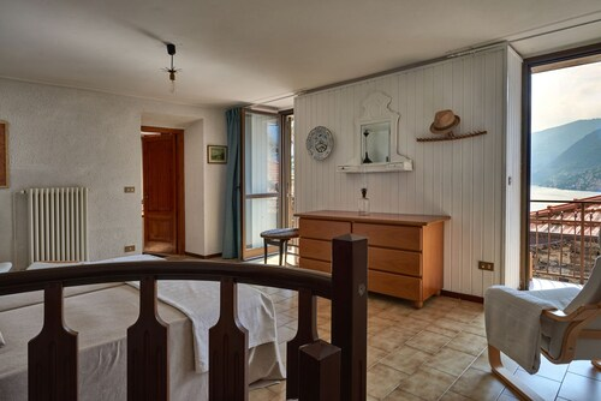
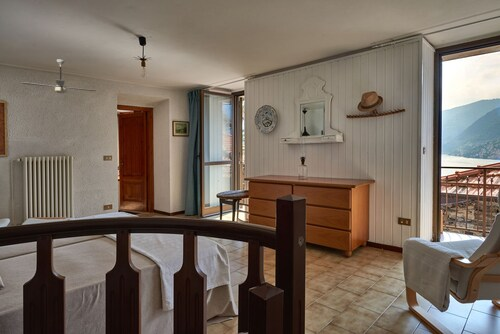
+ ceiling fan (60, 76)
